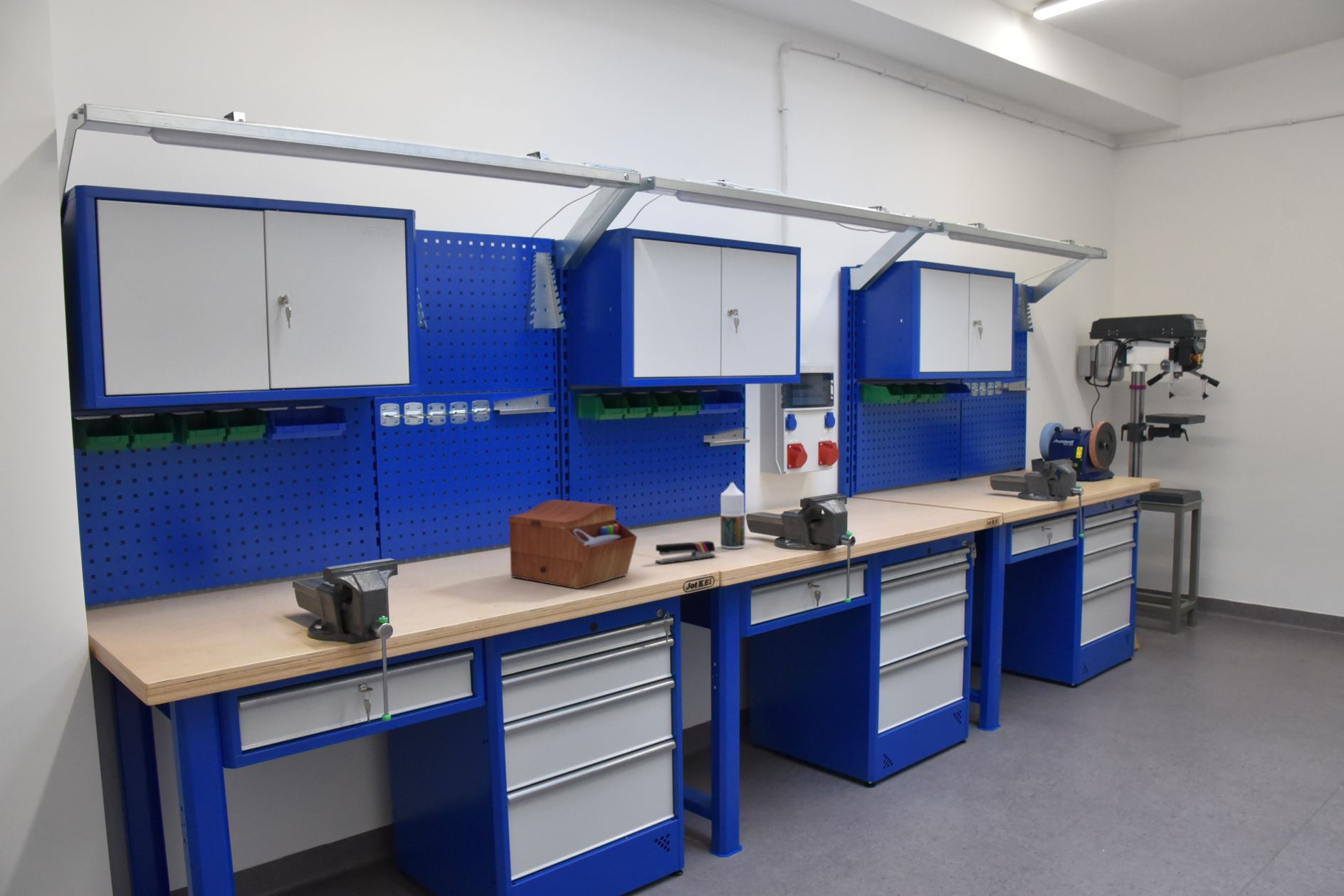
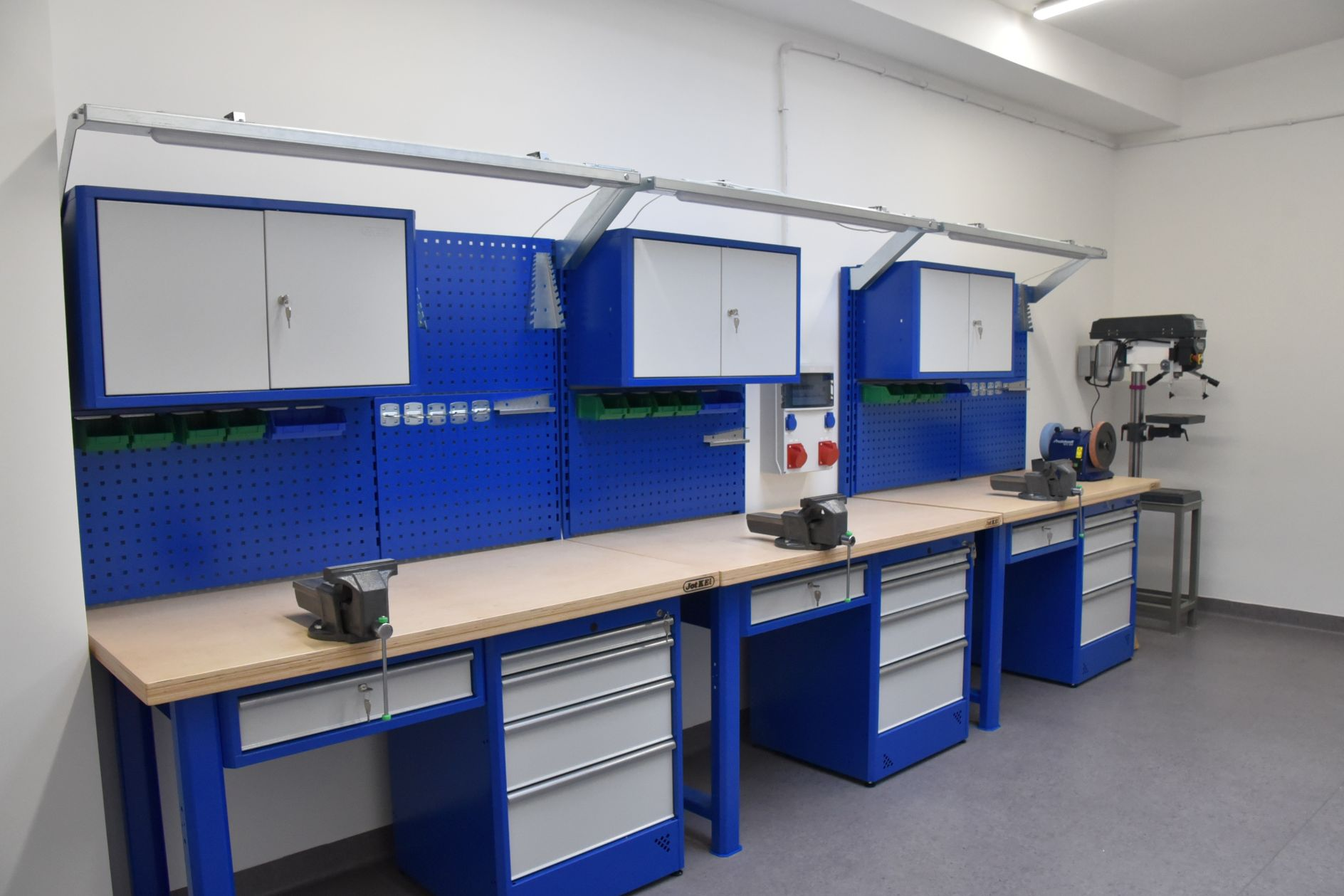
- stapler (686, 550)
- sewing box (572, 542)
- bottle (733, 515)
